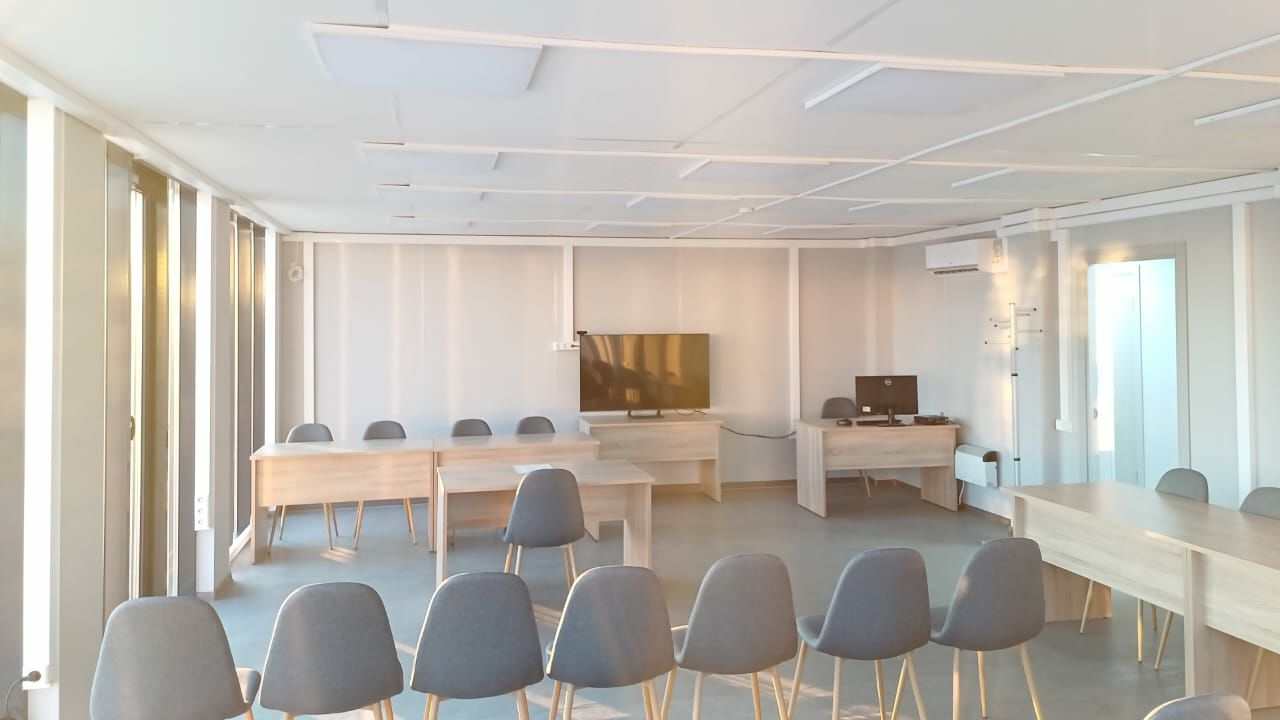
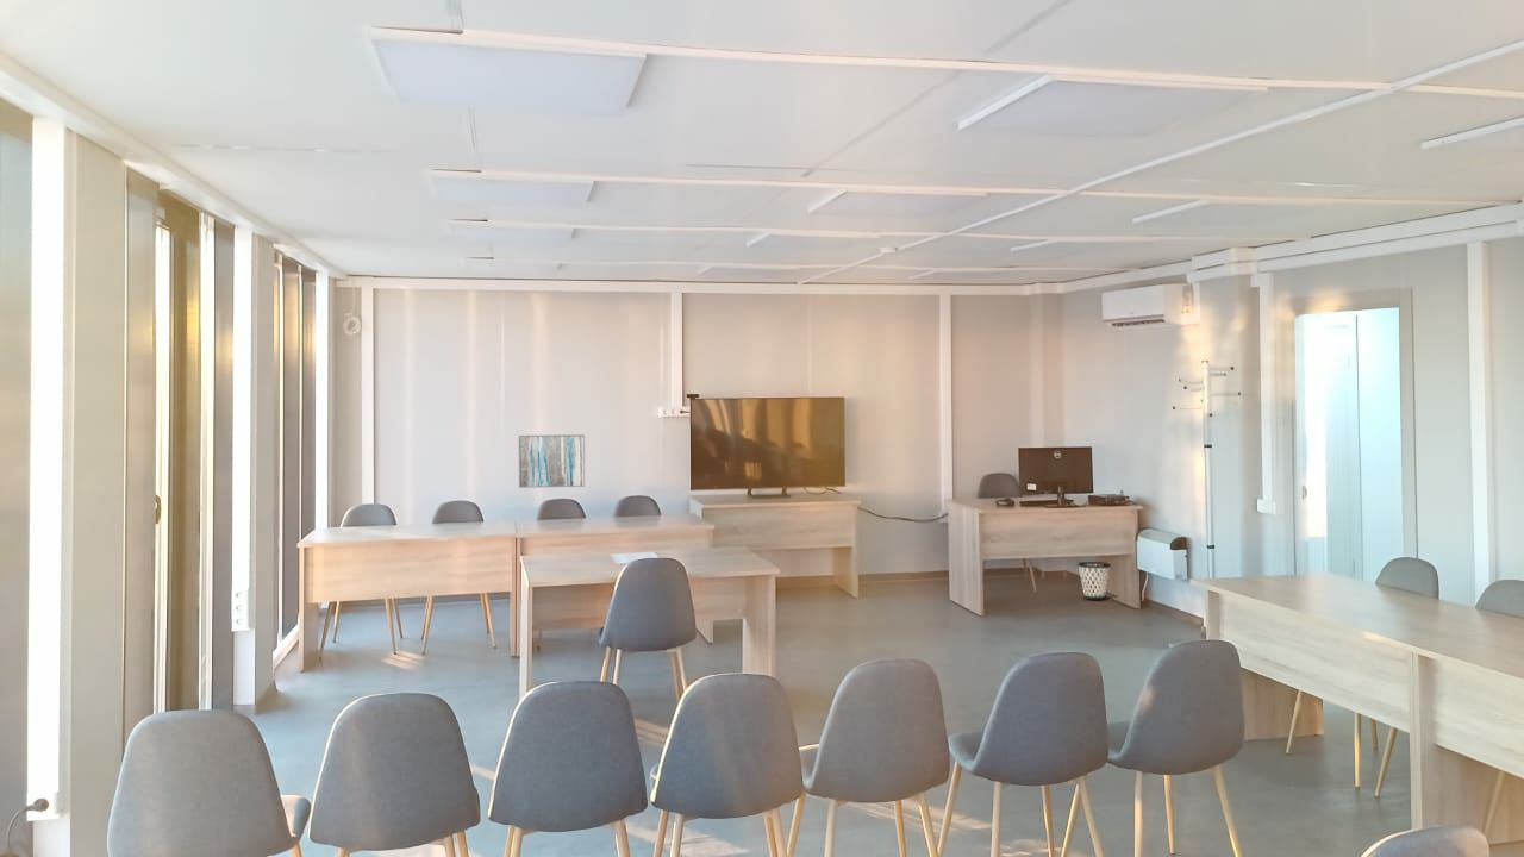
+ wastebasket (1094, 581)
+ wall art (551, 461)
